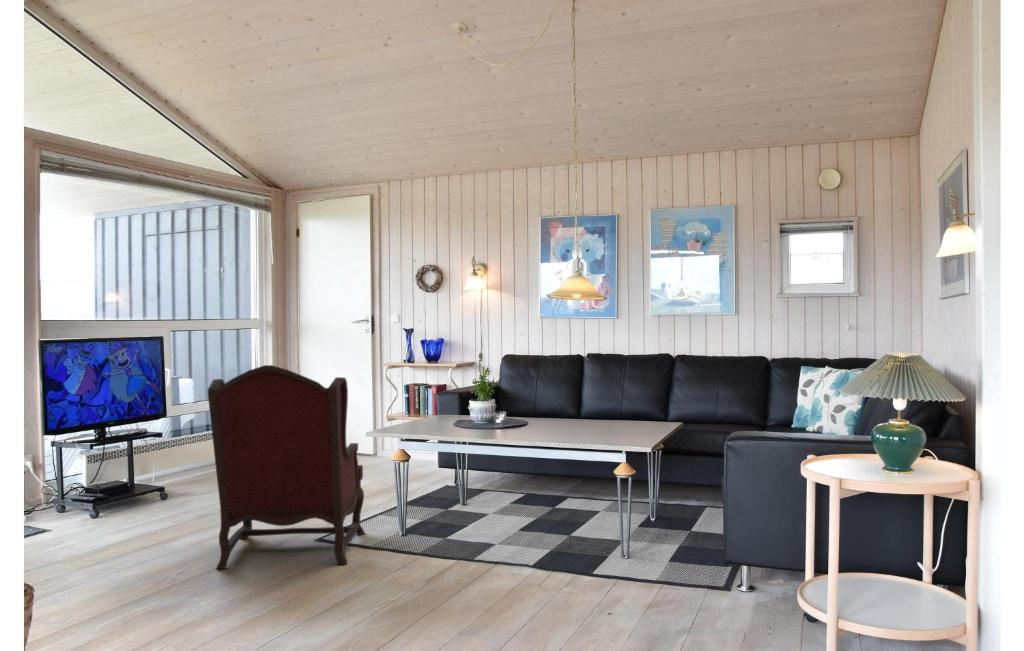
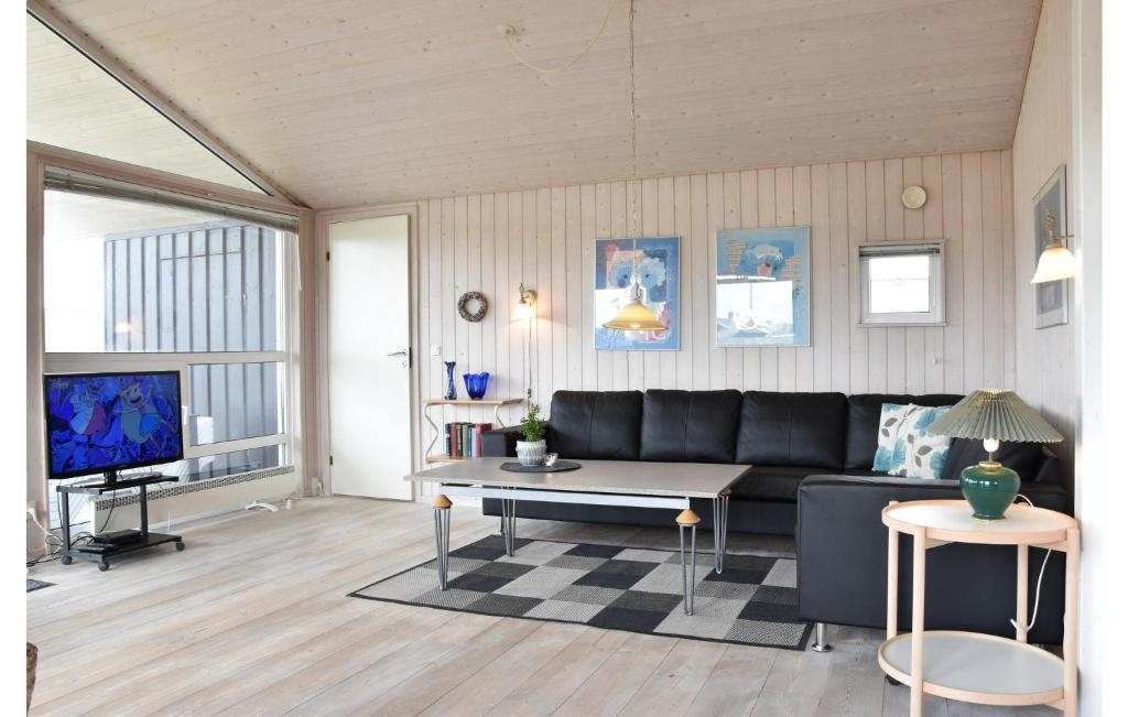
- armchair (288, 457)
